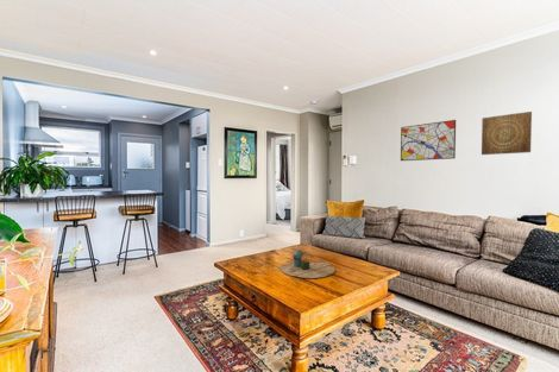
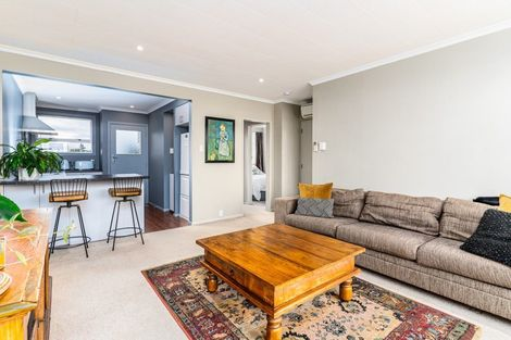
- wall art (426, 141)
- decorative tray (307, 260)
- wall art (504, 134)
